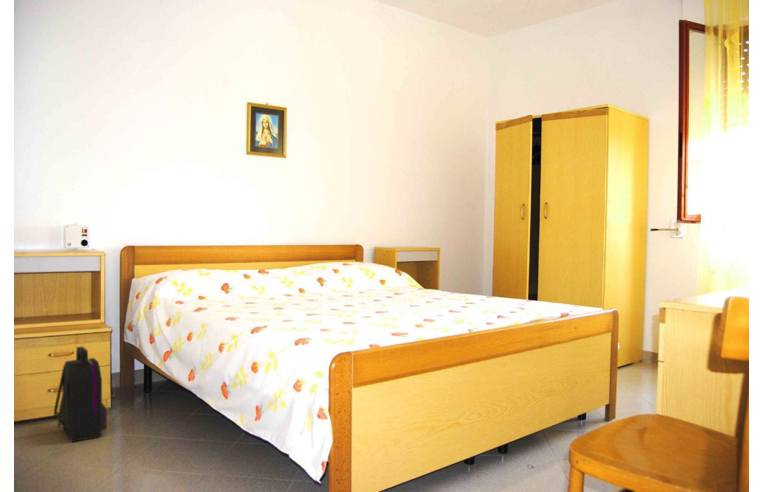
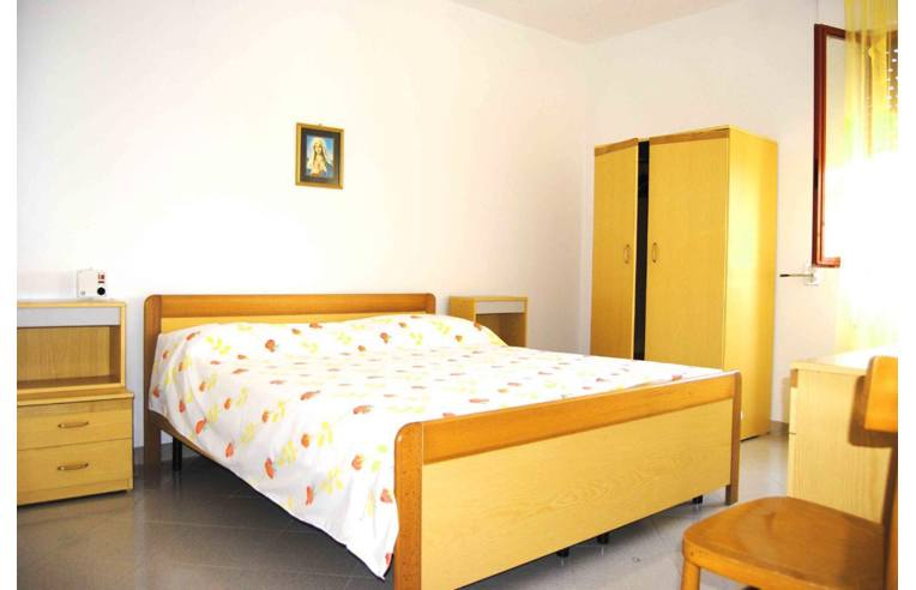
- backpack (79, 390)
